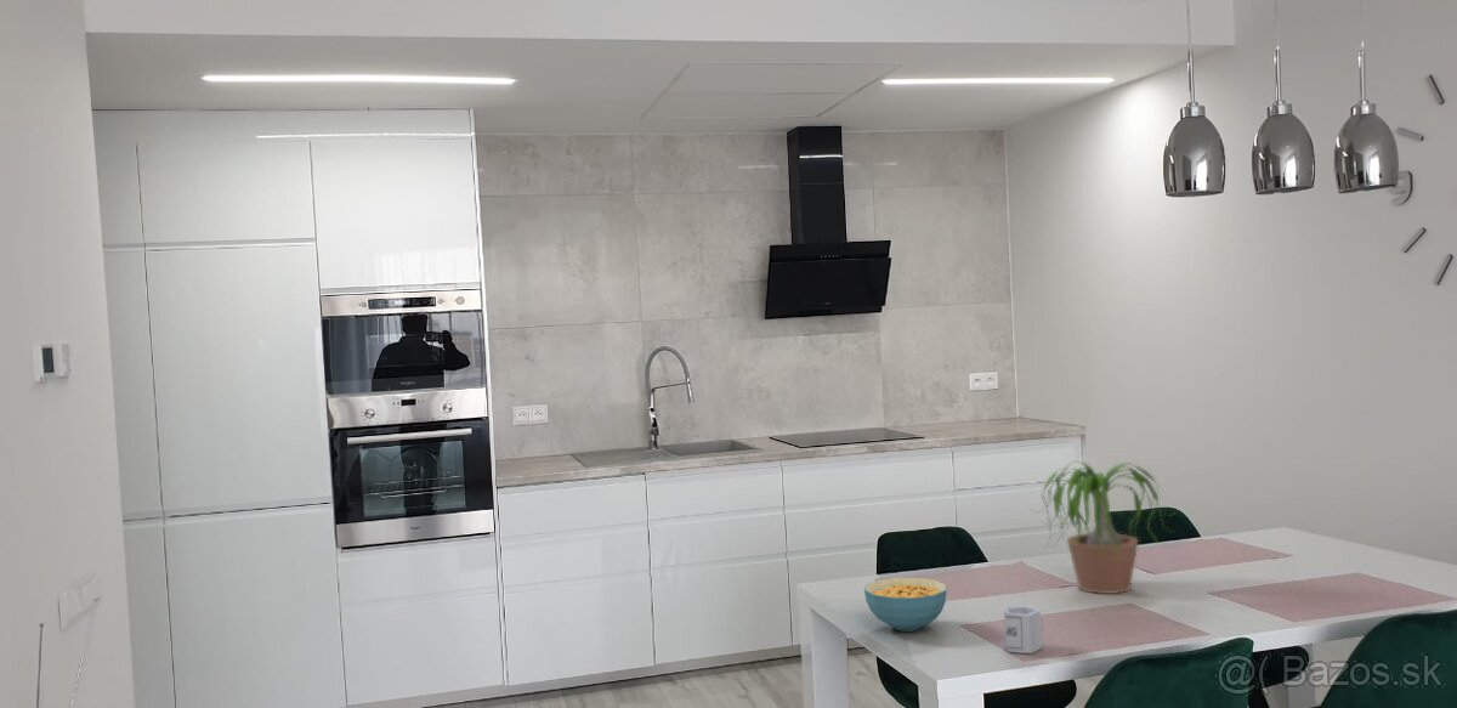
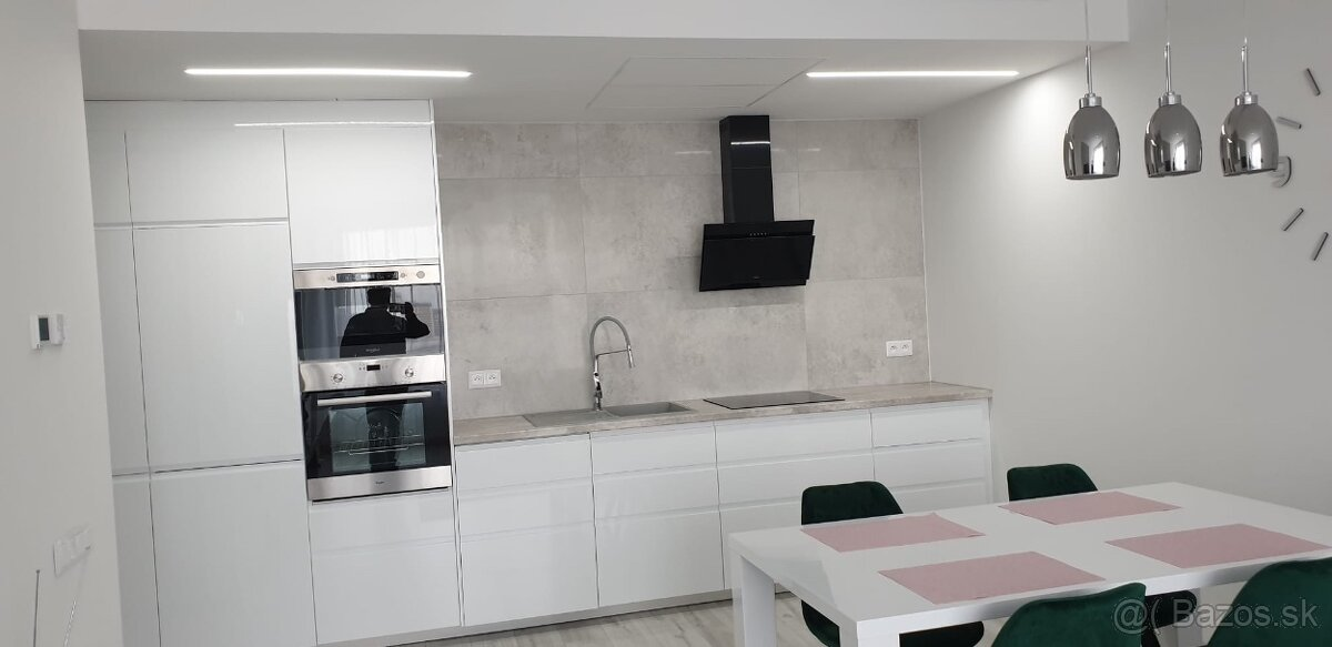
- potted plant (1087, 526)
- cereal bowl (906, 607)
- cup (1024, 628)
